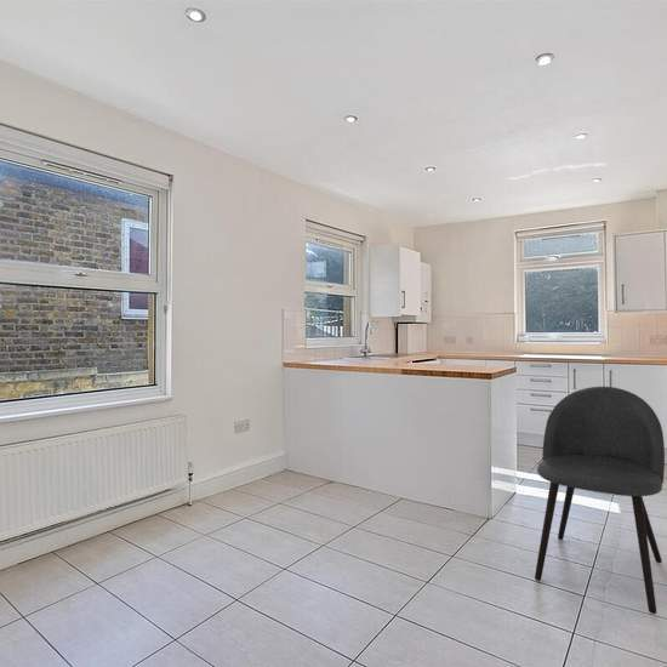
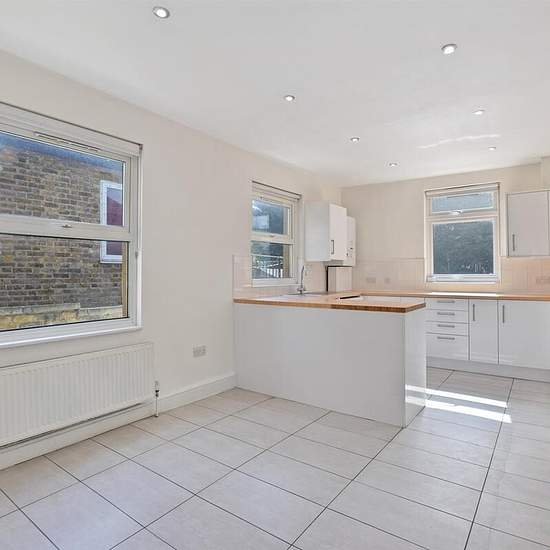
- dining chair (599, 481)
